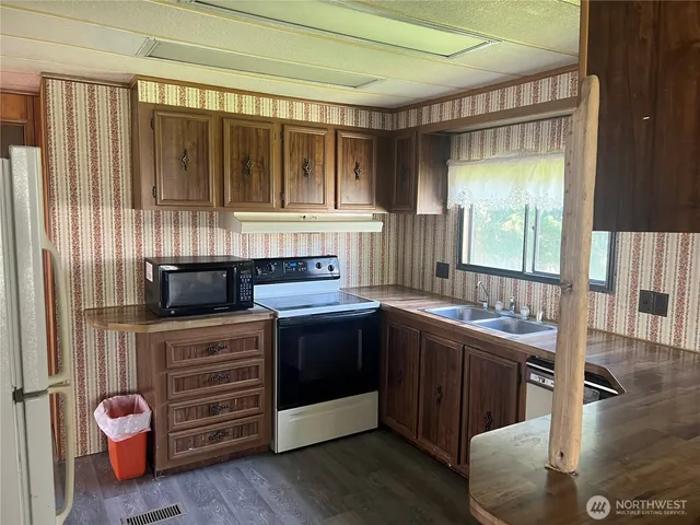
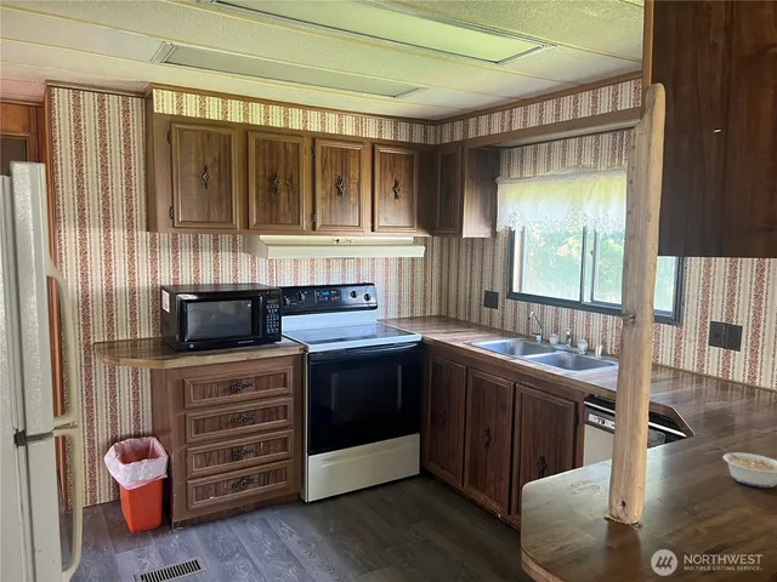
+ legume (752, 468)
